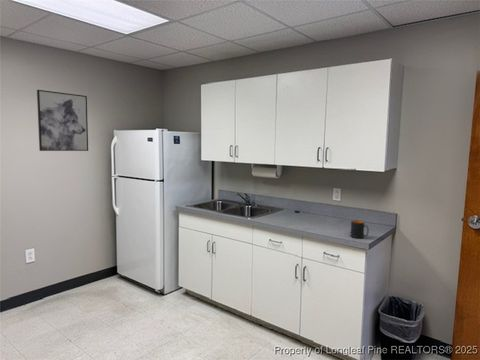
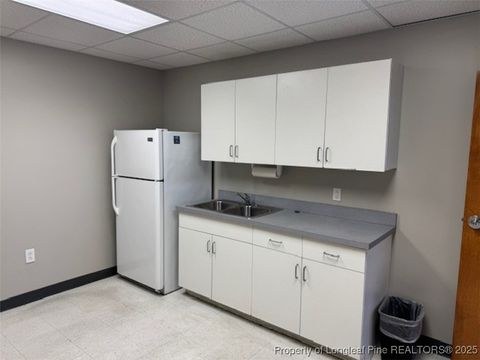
- wall art (64, 122)
- mug (359, 229)
